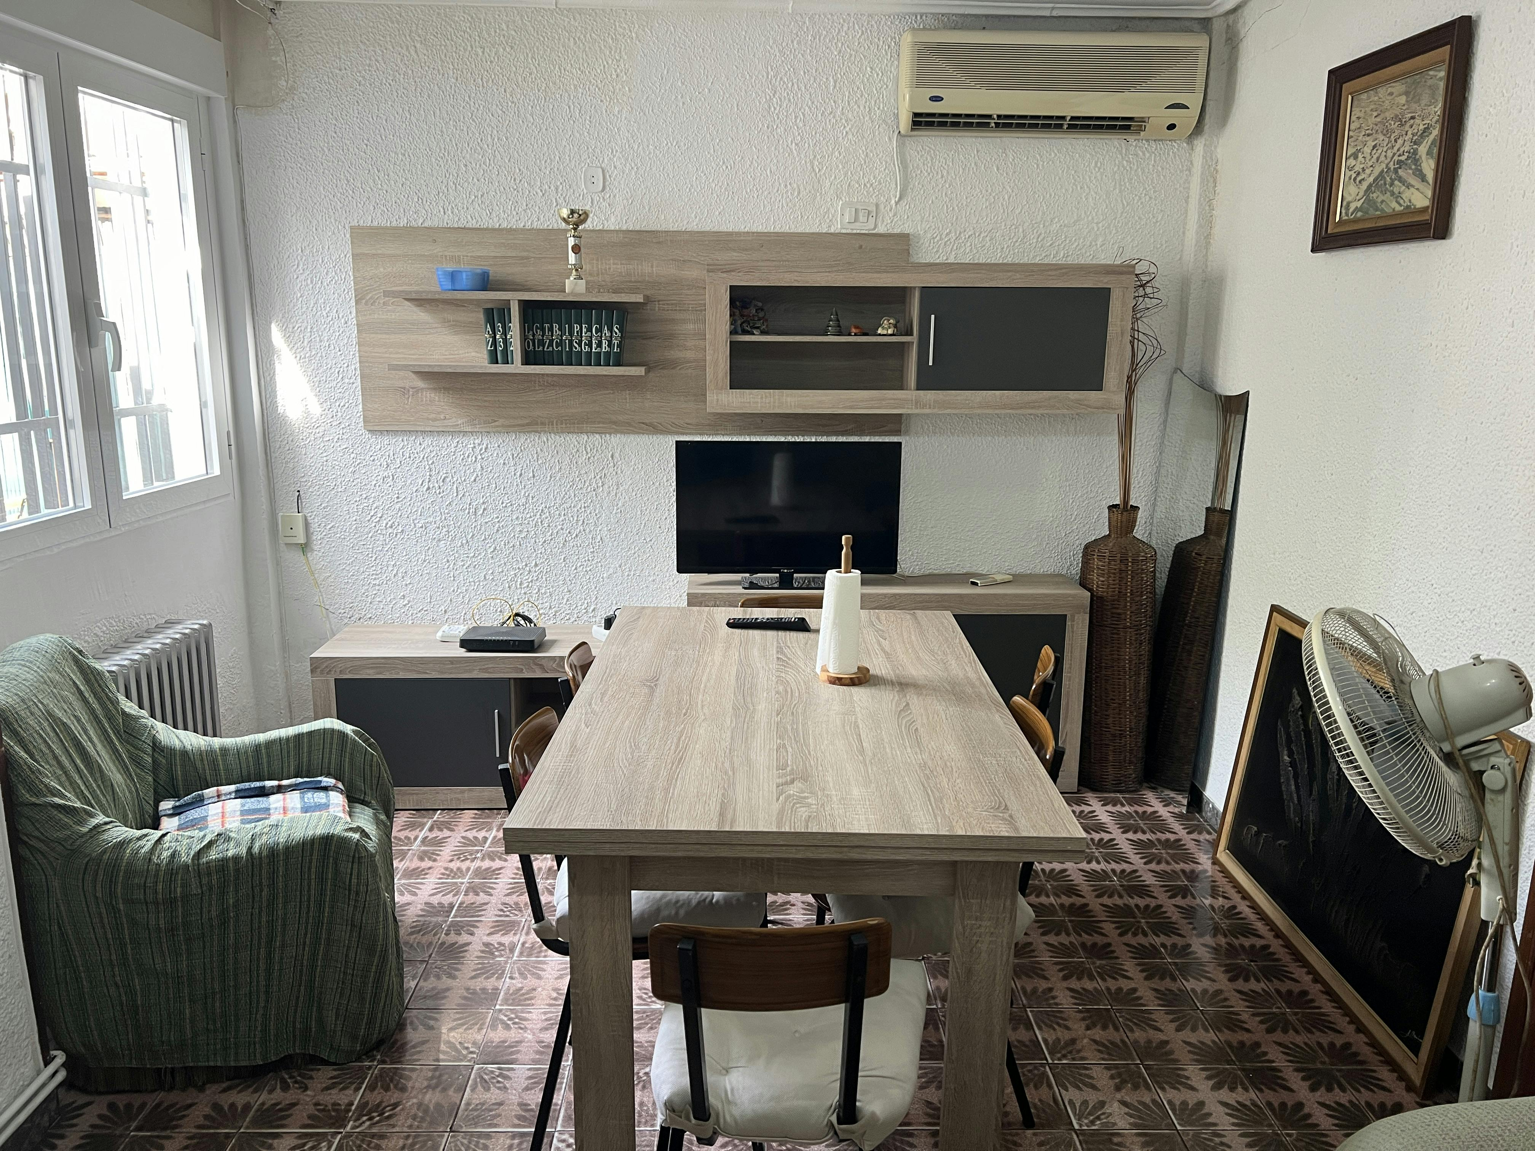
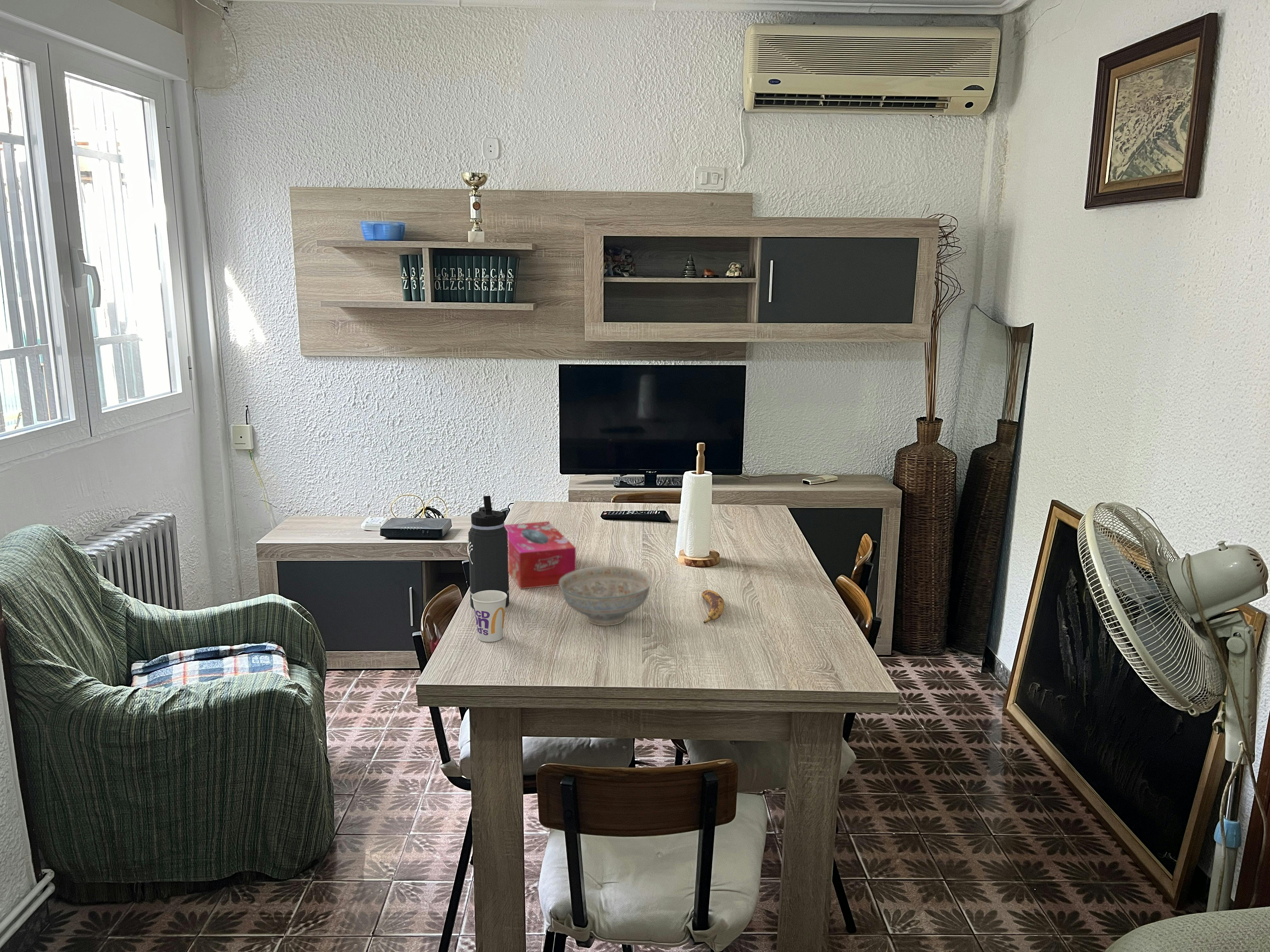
+ banana (712, 602)
+ thermos bottle (488, 549)
+ tissue box (535, 553)
+ cup (490, 616)
+ decorative bowl (605, 599)
